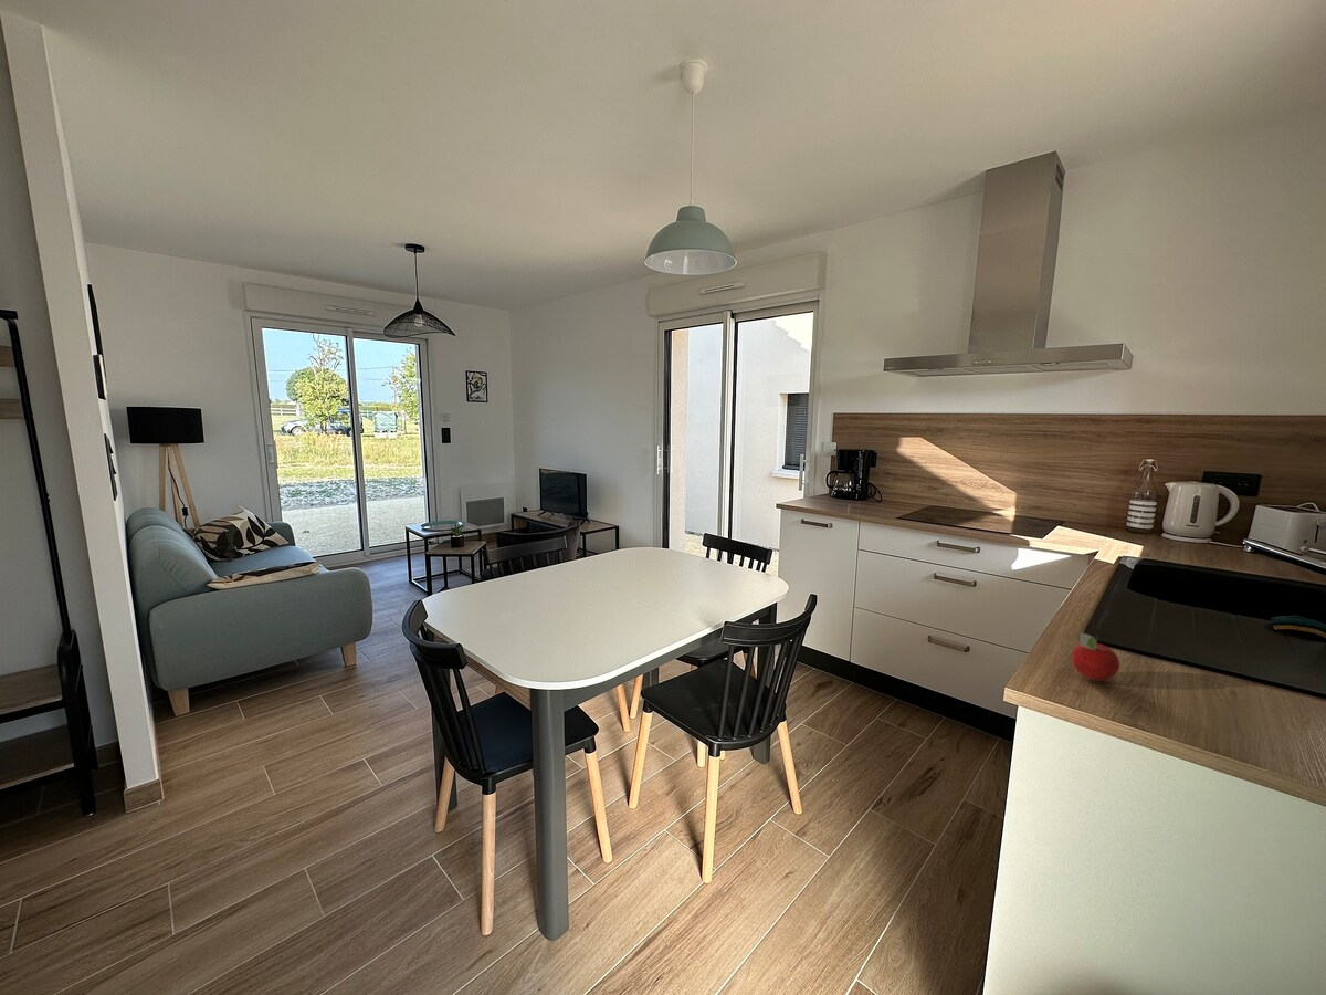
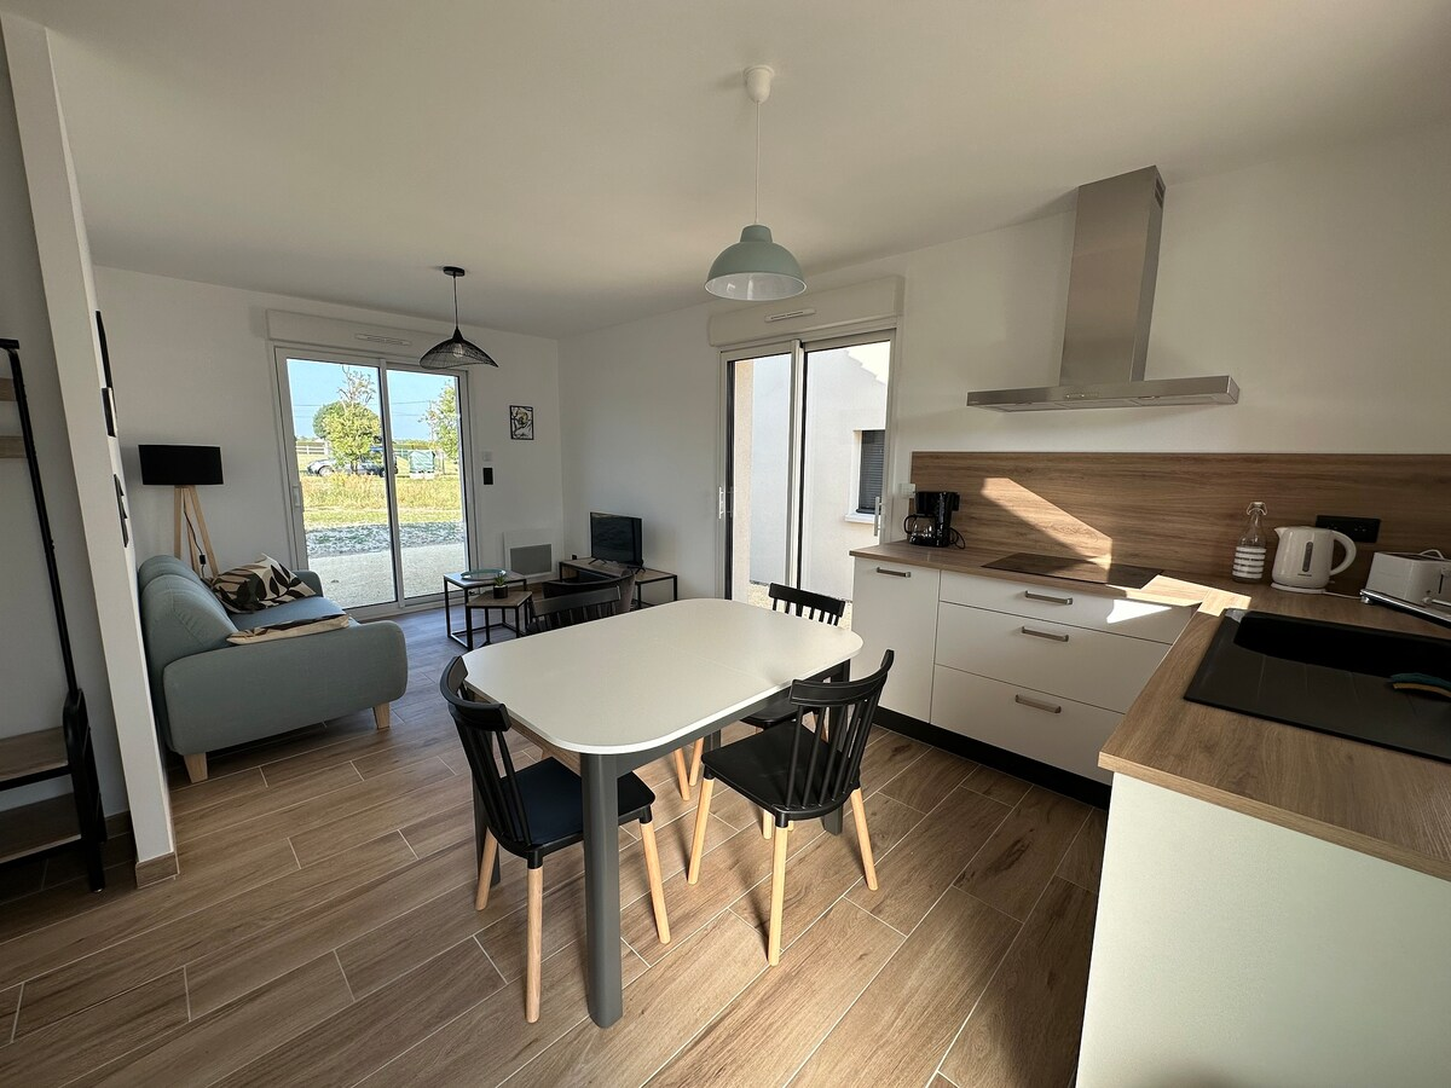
- fruit (1095, 654)
